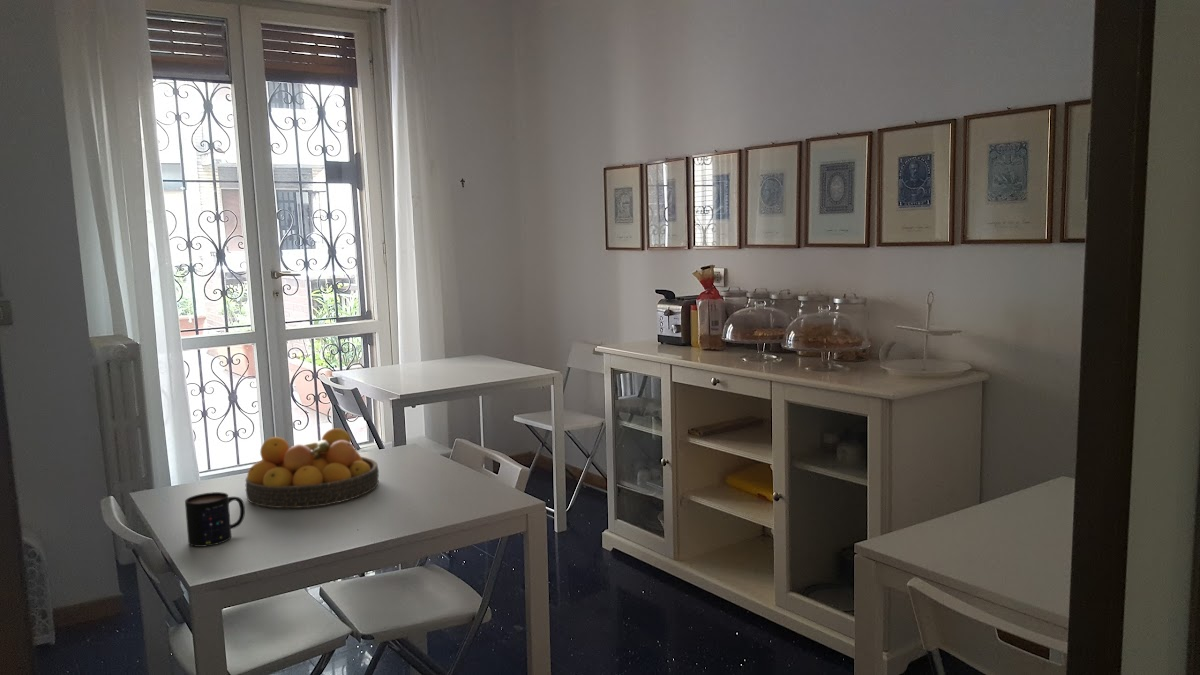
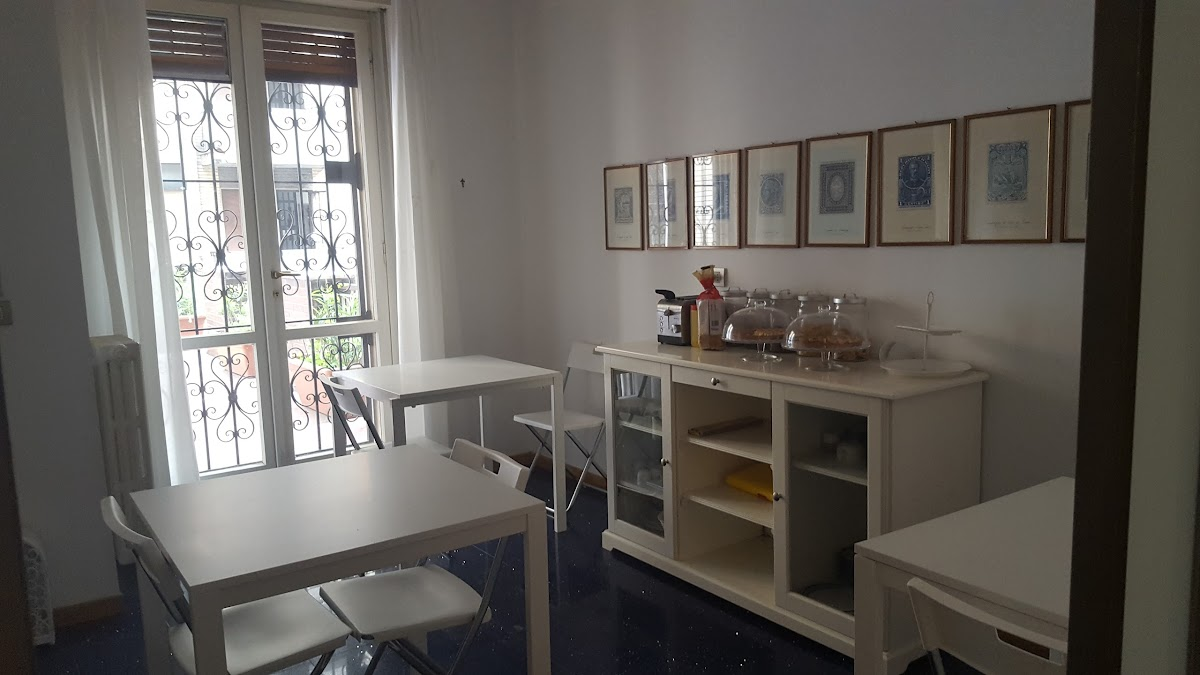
- fruit bowl (312, 462)
- mug (217, 516)
